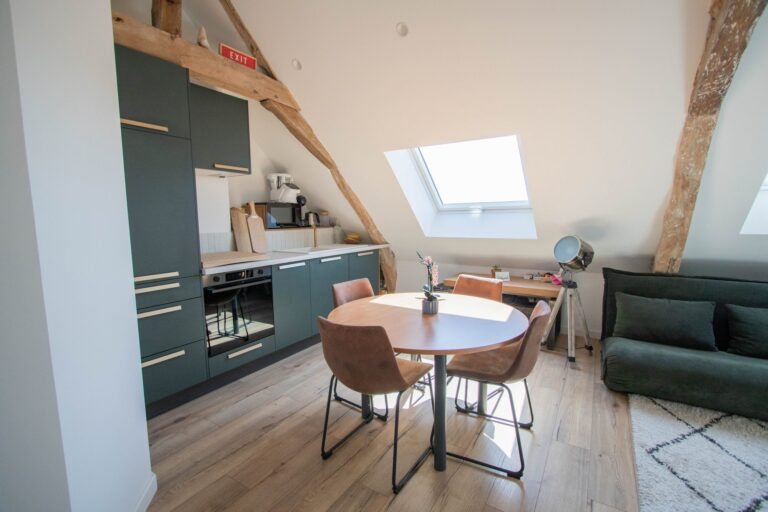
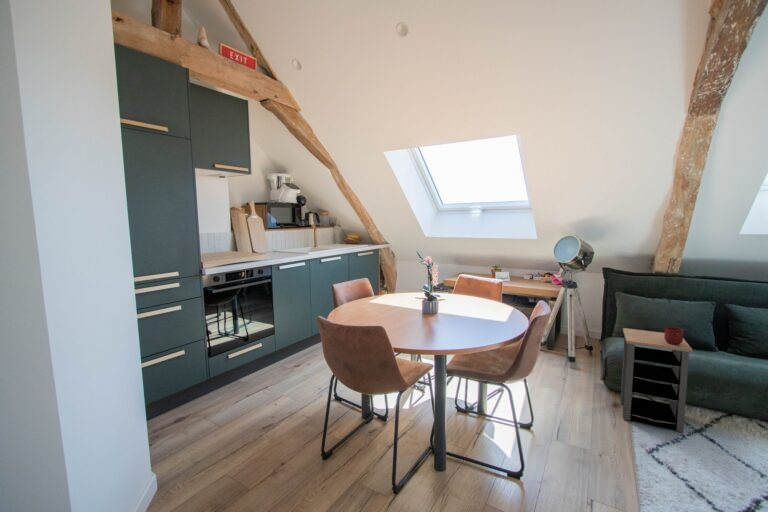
+ side table (652, 377)
+ mug (674, 336)
